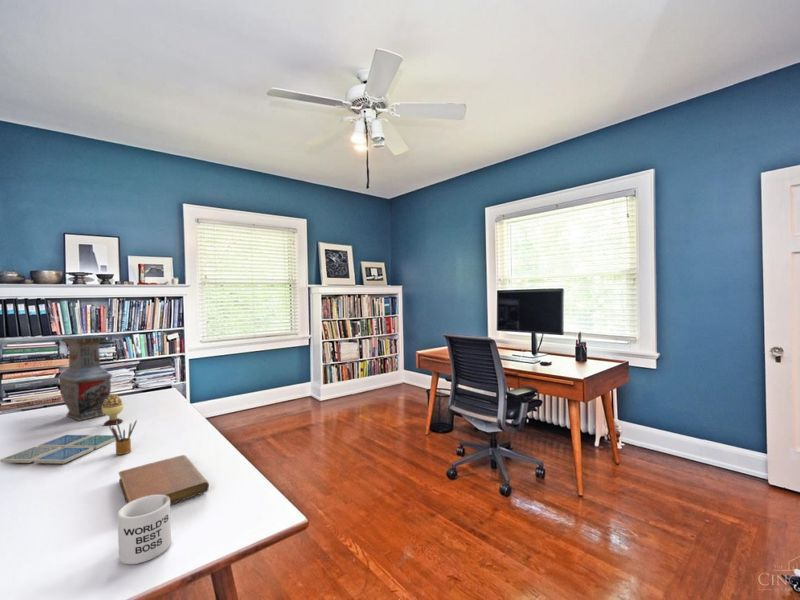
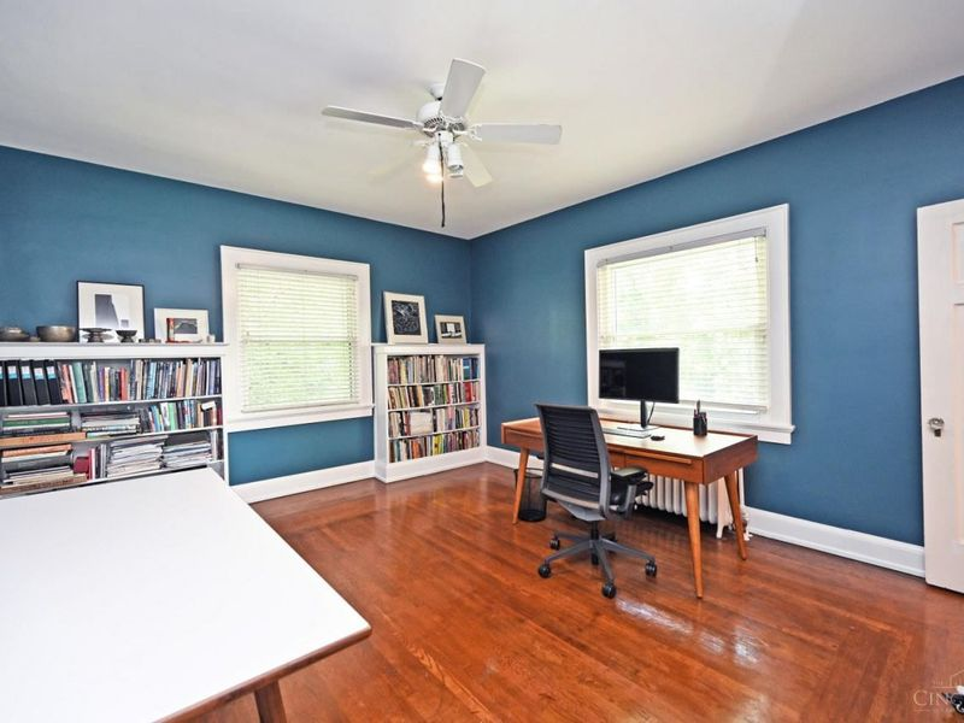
- mug (143, 524)
- pencil box (123, 436)
- decorative egg (113, 408)
- notebook (162, 480)
- drink coaster (65, 447)
- vase (85, 375)
